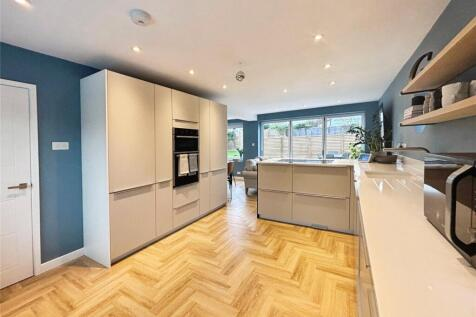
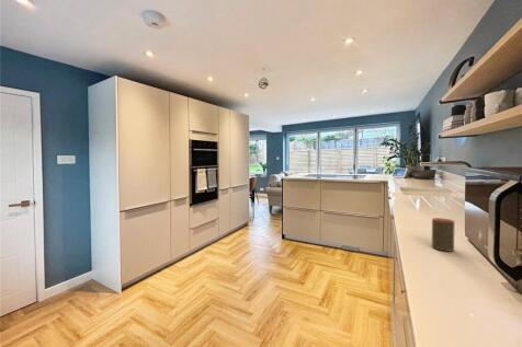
+ cup (442, 233)
